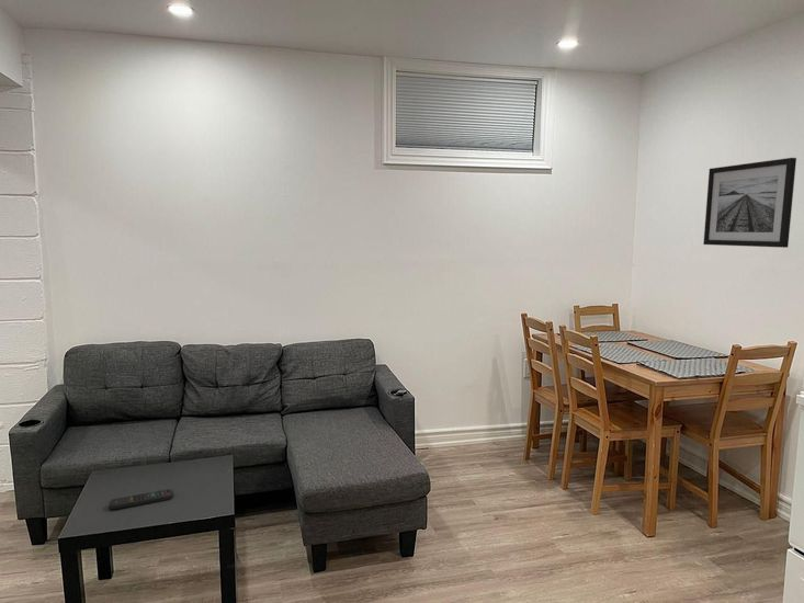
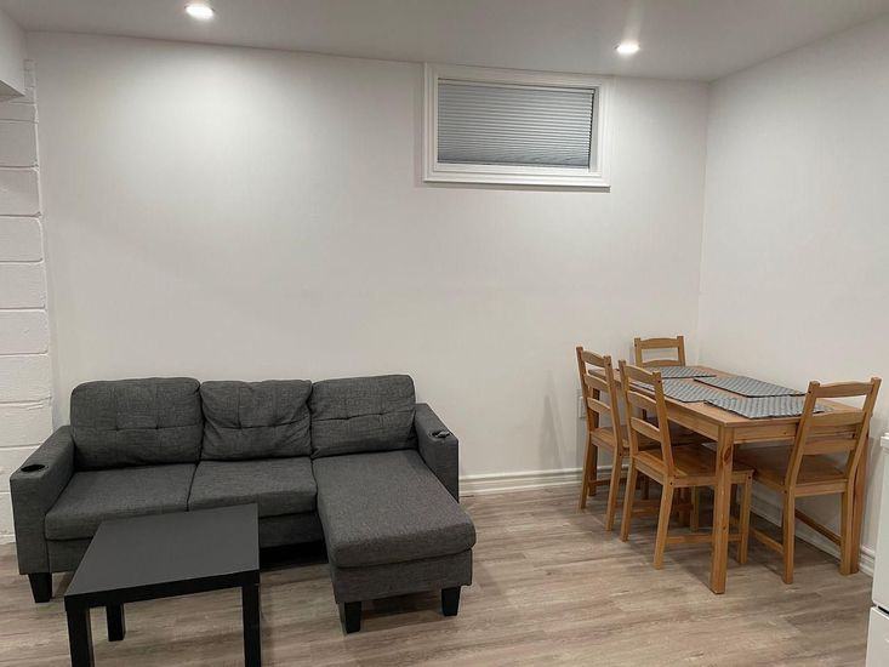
- wall art (745, 205)
- remote control (141, 499)
